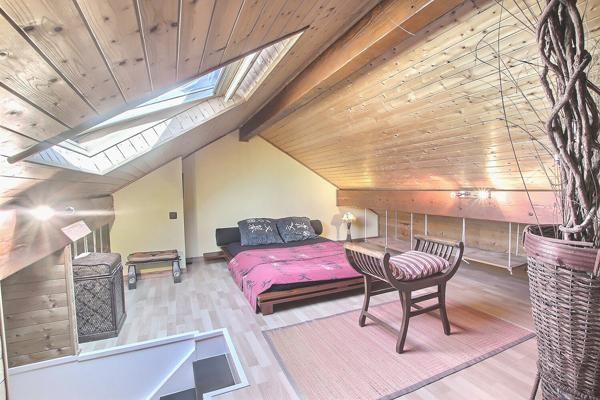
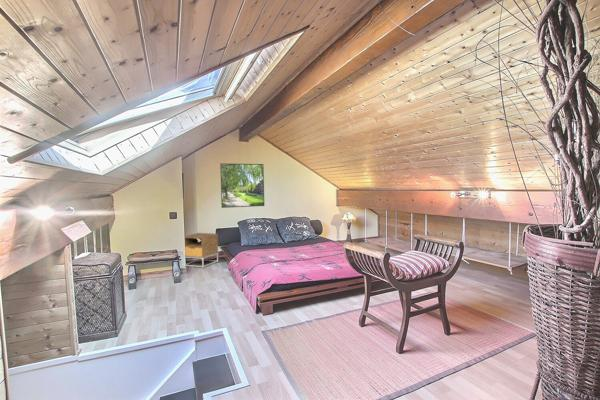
+ nightstand (200, 249)
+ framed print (243, 185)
